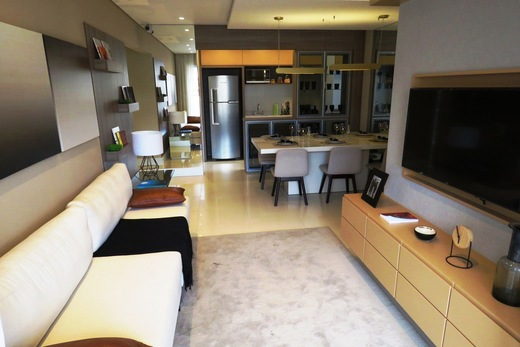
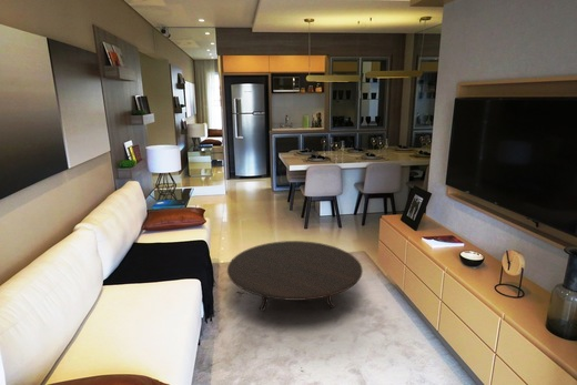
+ table (294, 277)
